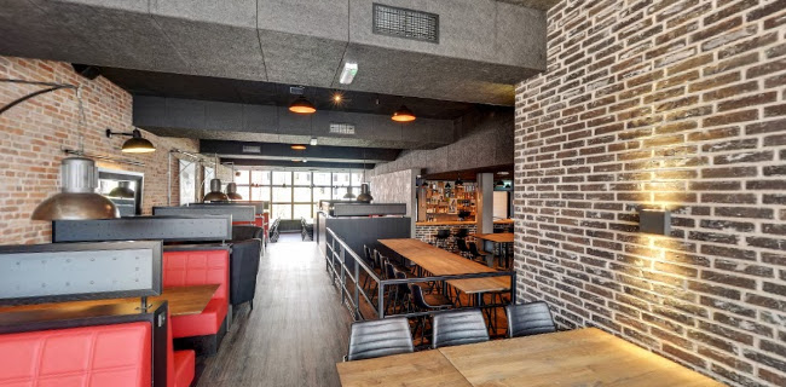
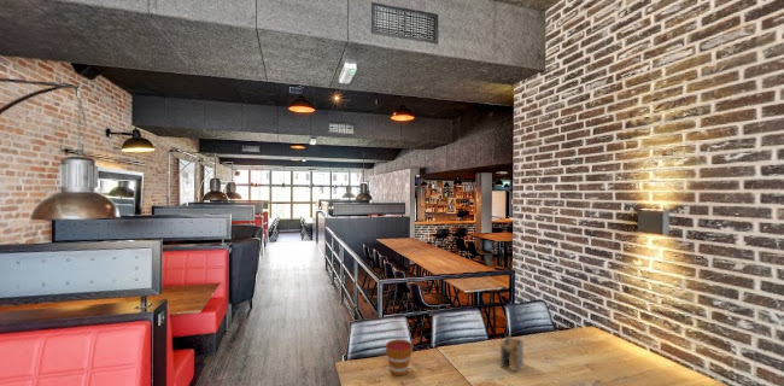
+ cup (399, 356)
+ napkin holder (511, 349)
